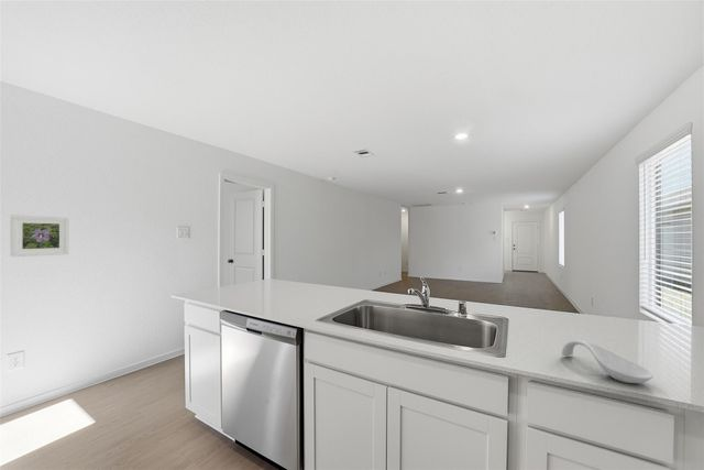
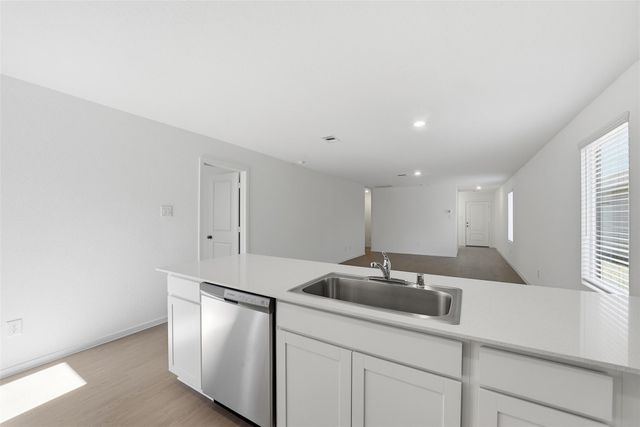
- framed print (41, 236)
- spoon rest (602, 359)
